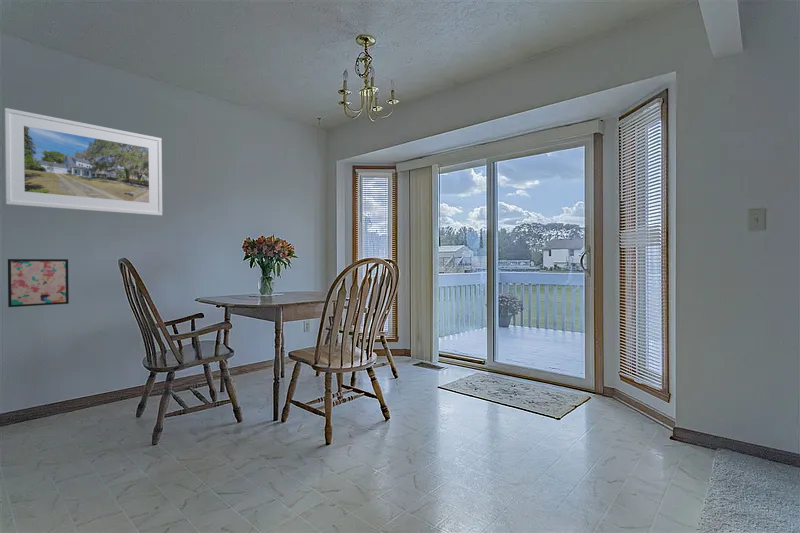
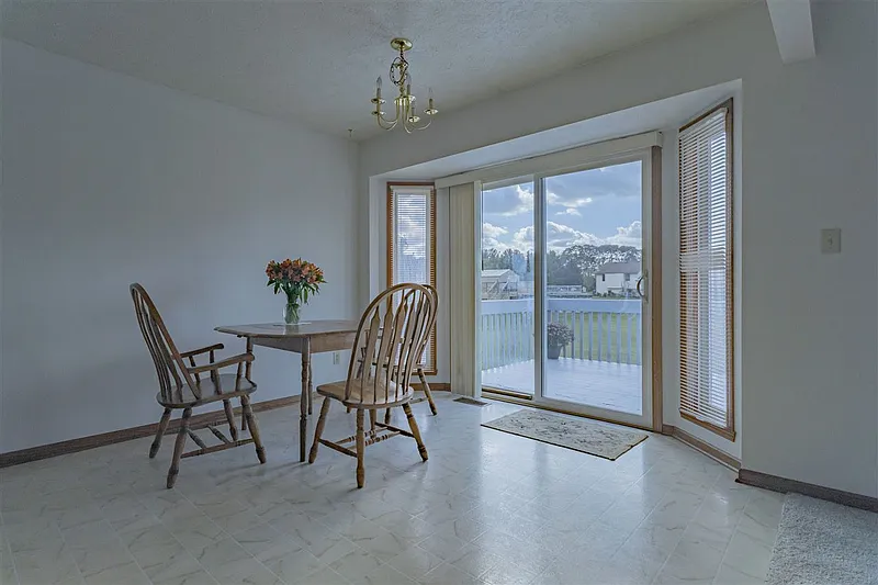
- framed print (91, 167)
- wall art (39, 282)
